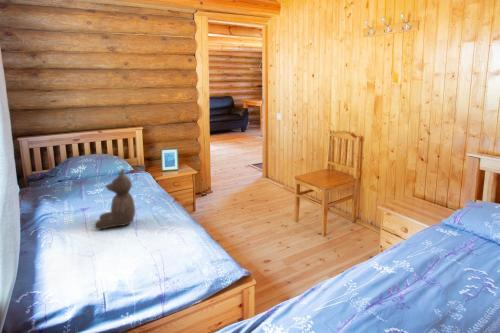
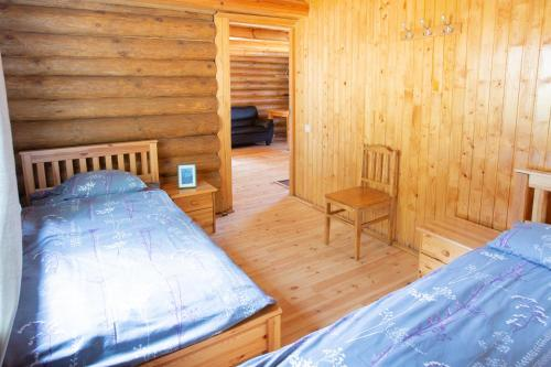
- teddy bear (114, 197)
